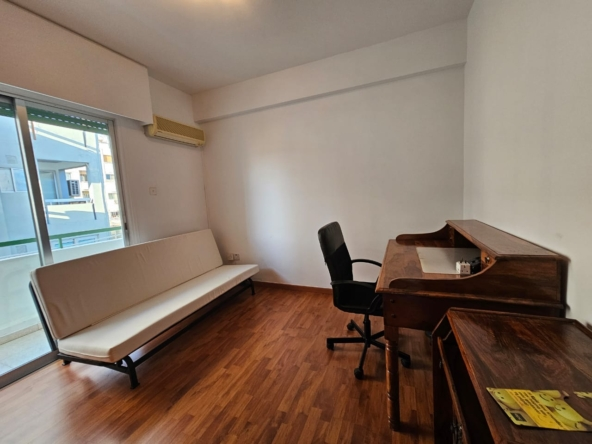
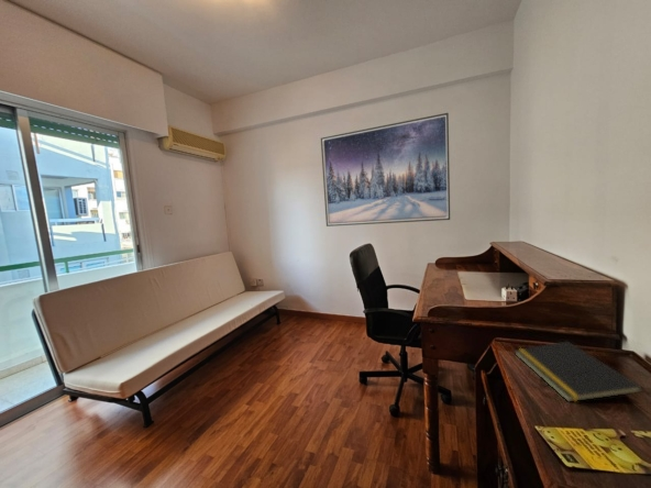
+ notepad (567, 367)
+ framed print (380, 176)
